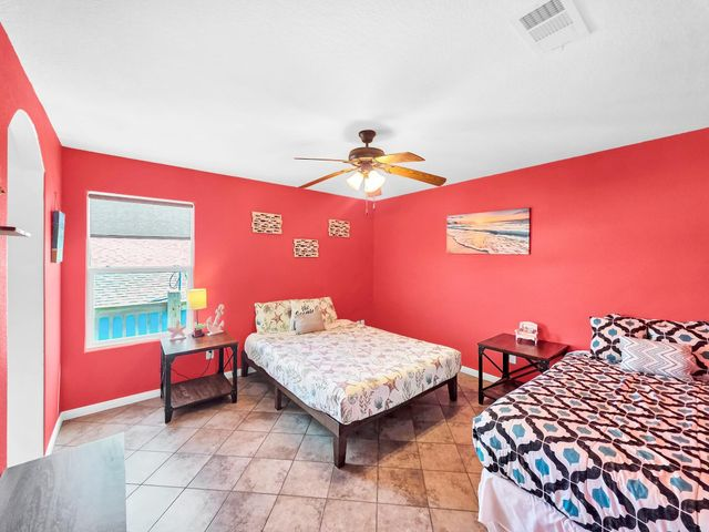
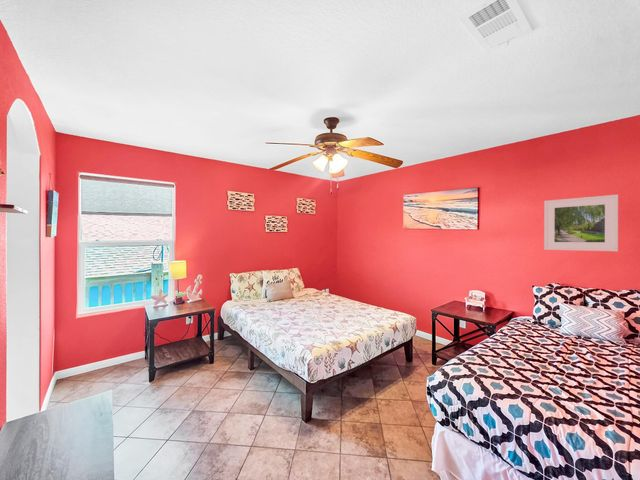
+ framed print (578, 224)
